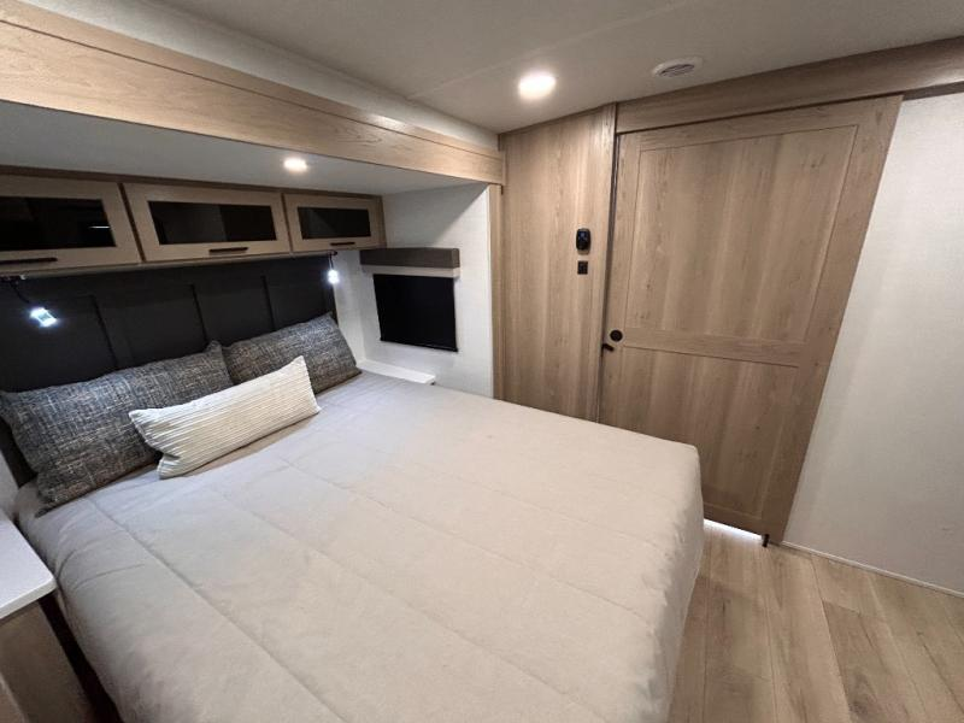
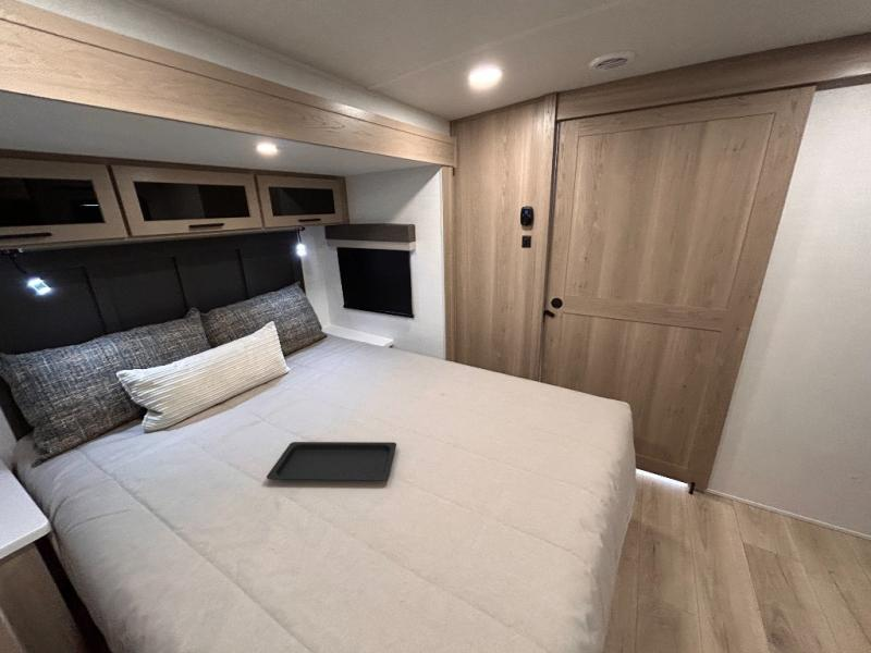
+ serving tray (335, 461)
